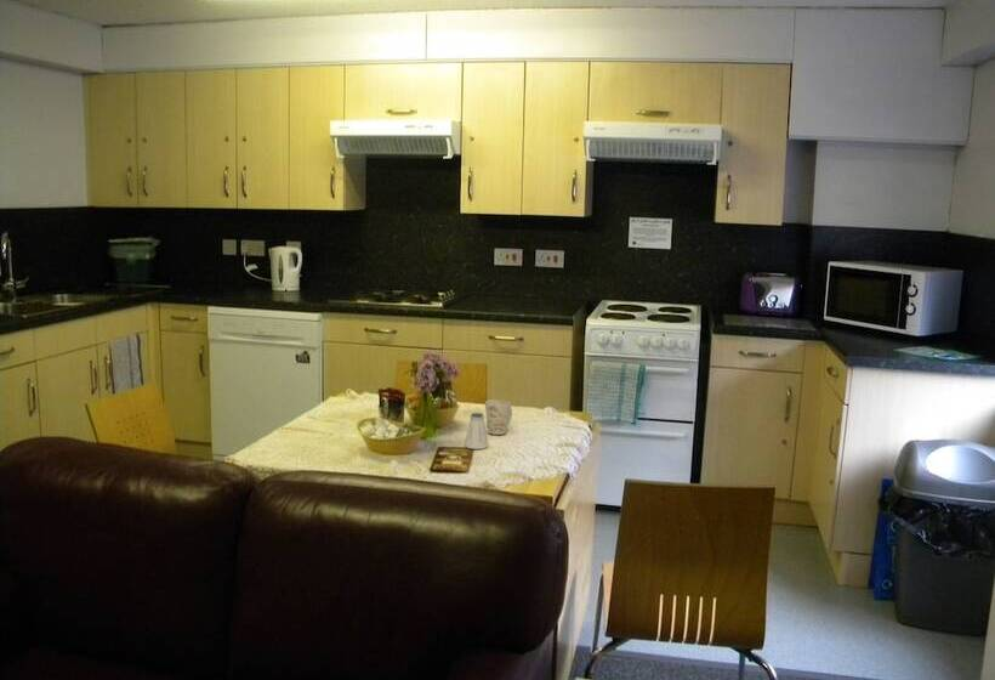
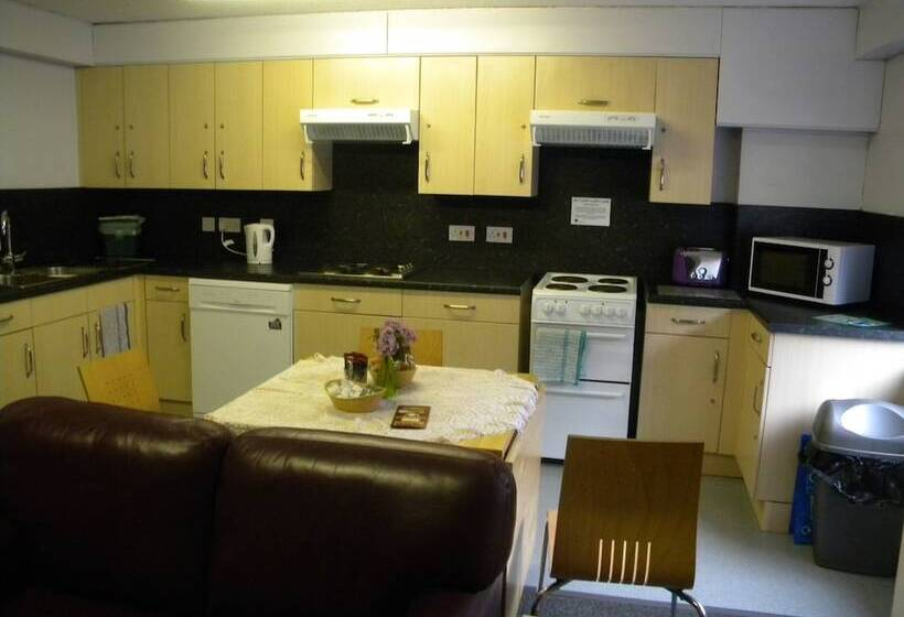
- saltshaker (476, 430)
- mug (500, 415)
